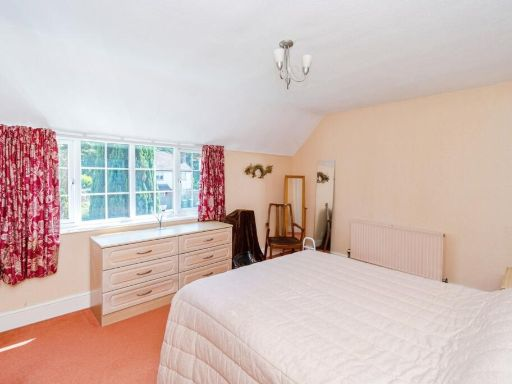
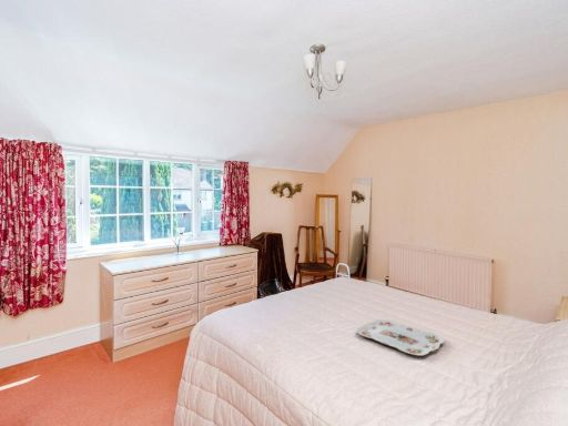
+ serving tray (398, 335)
